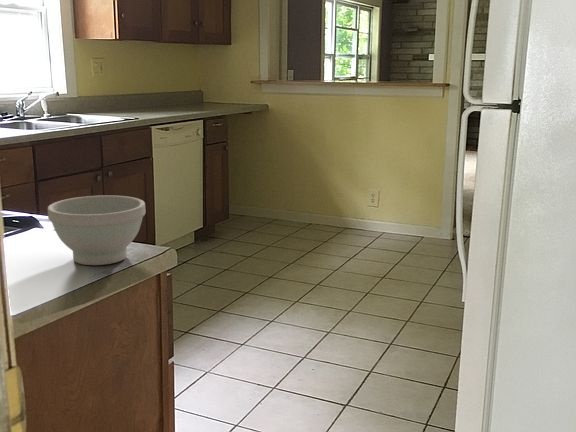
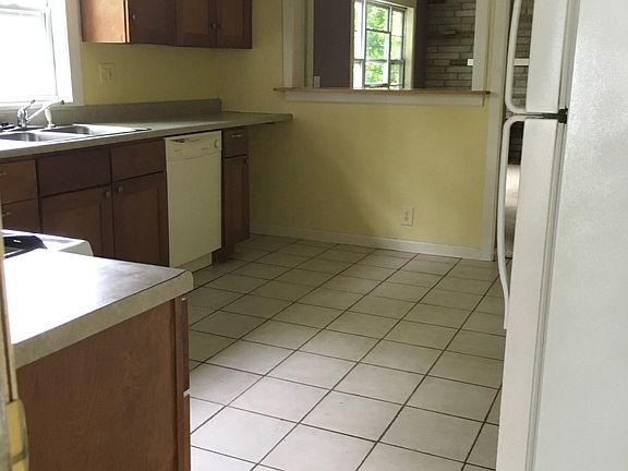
- bowl (98, 231)
